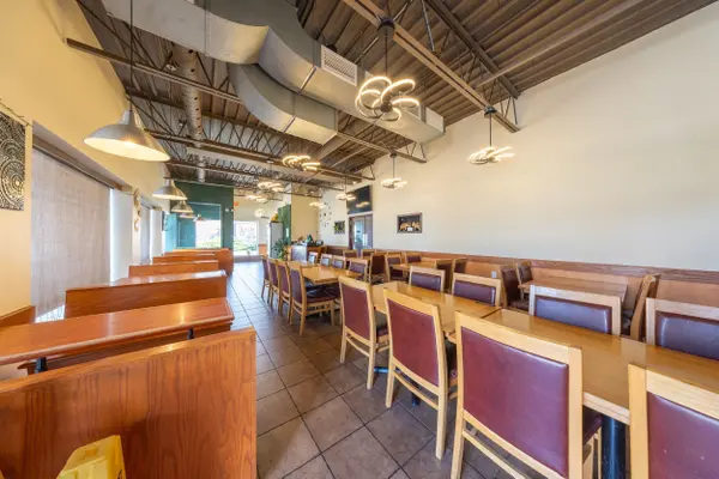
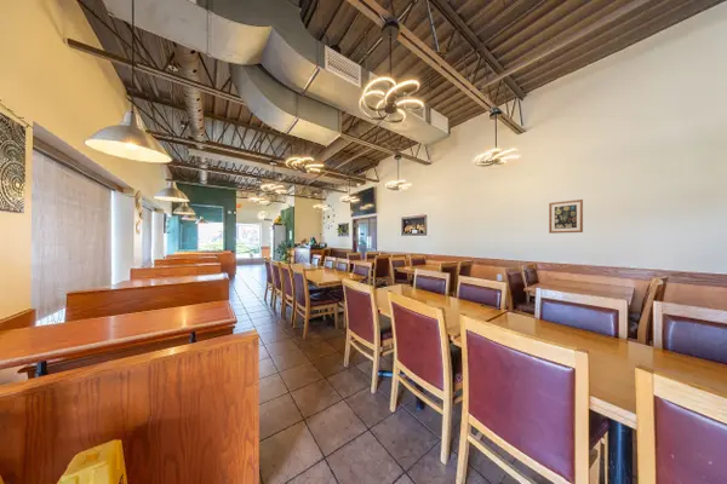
+ wall art (565, 217)
